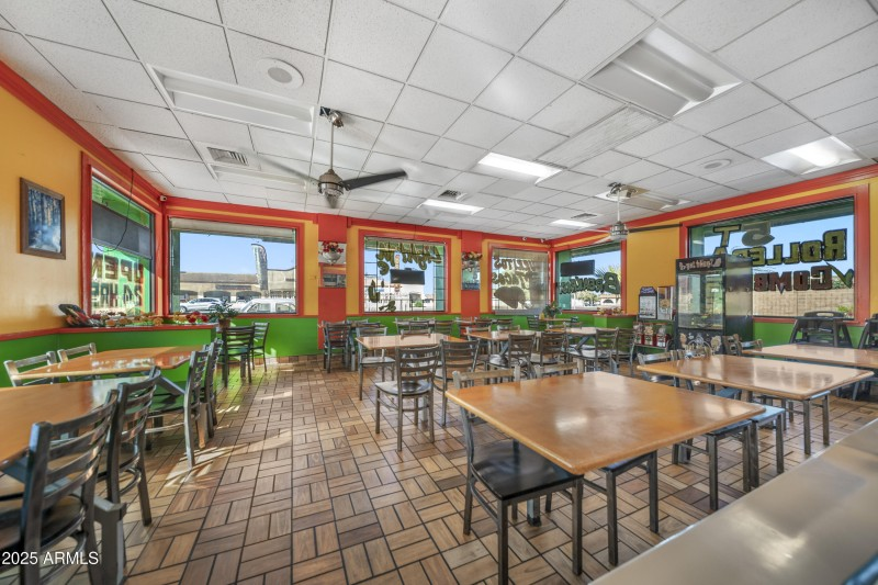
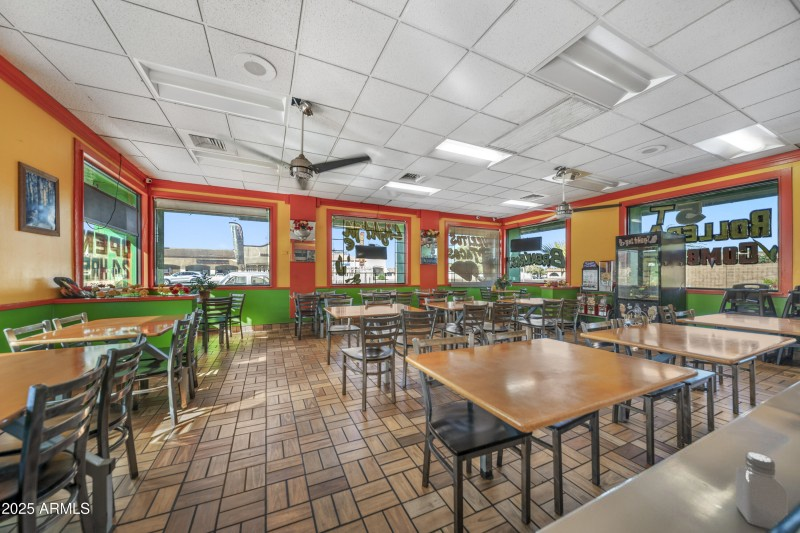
+ saltshaker (760, 488)
